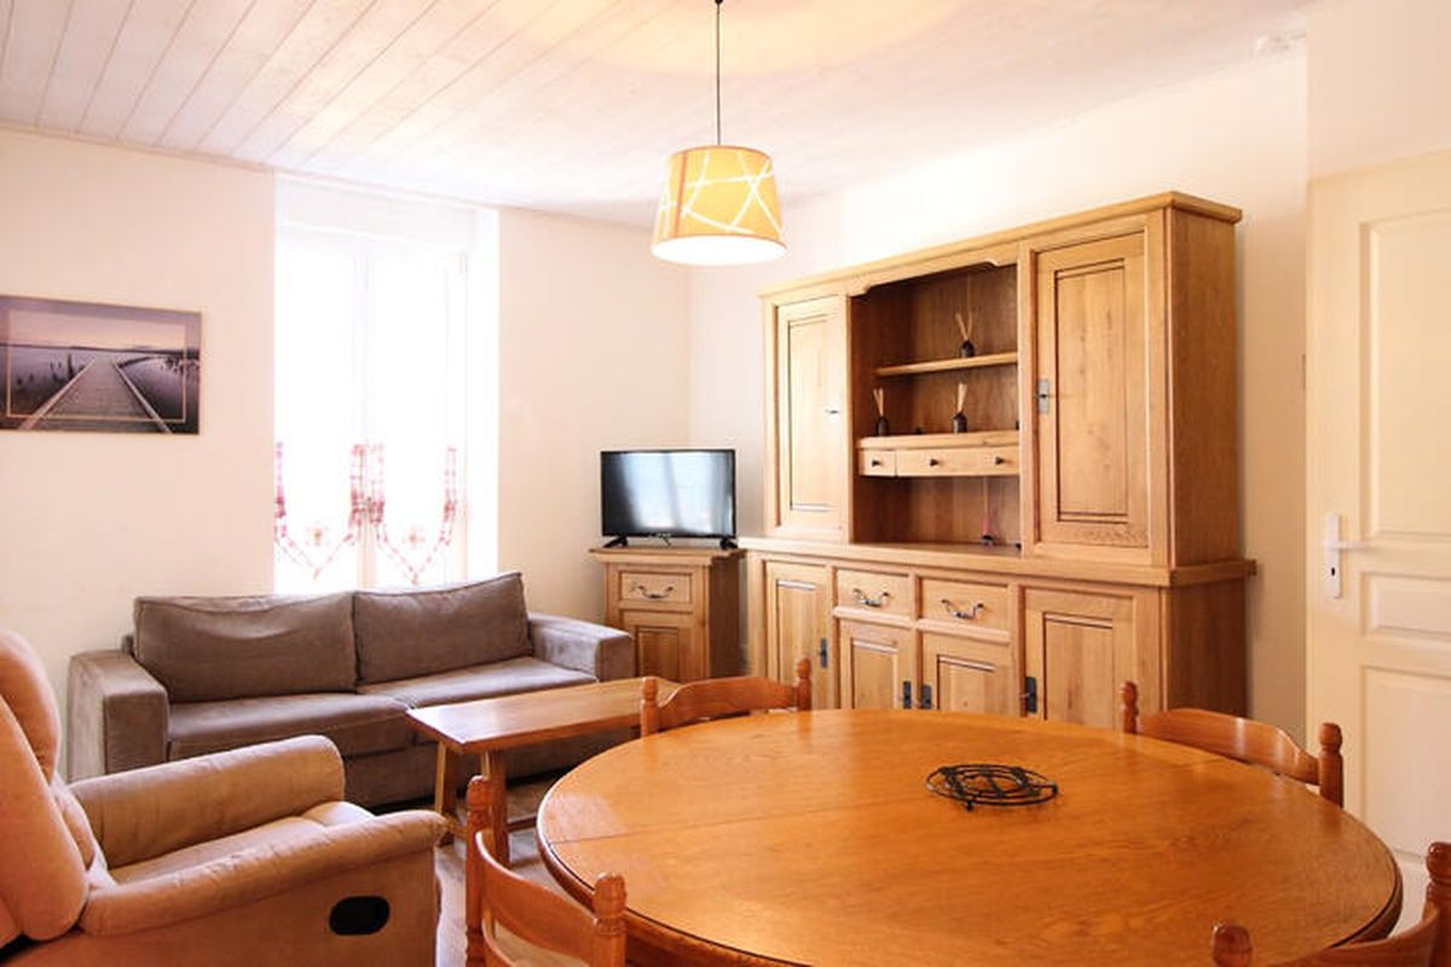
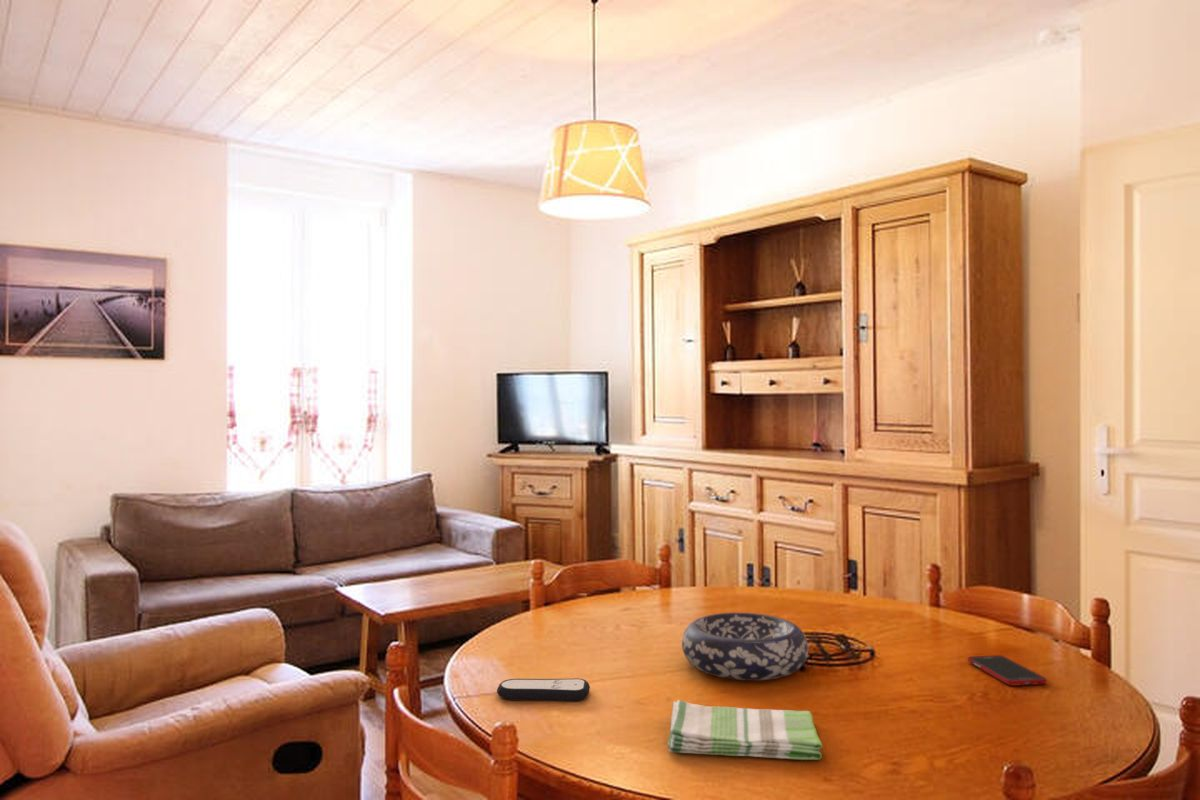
+ remote control (543, 688)
+ dish towel (742, 725)
+ cell phone (1005, 669)
+ decorative bowl (744, 645)
